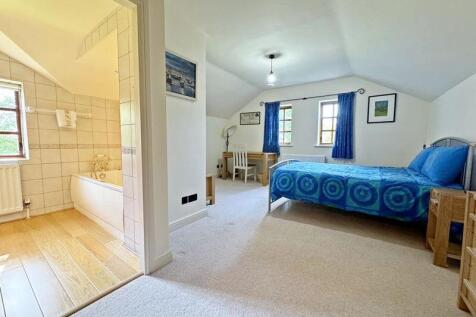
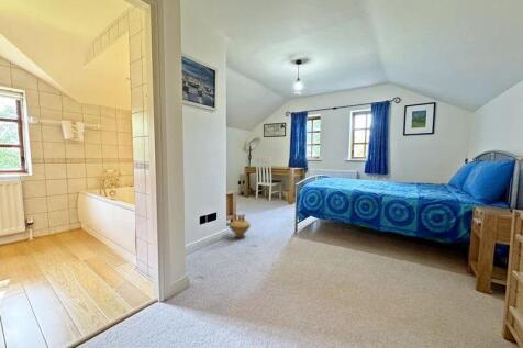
+ ceramic jug (240, 225)
